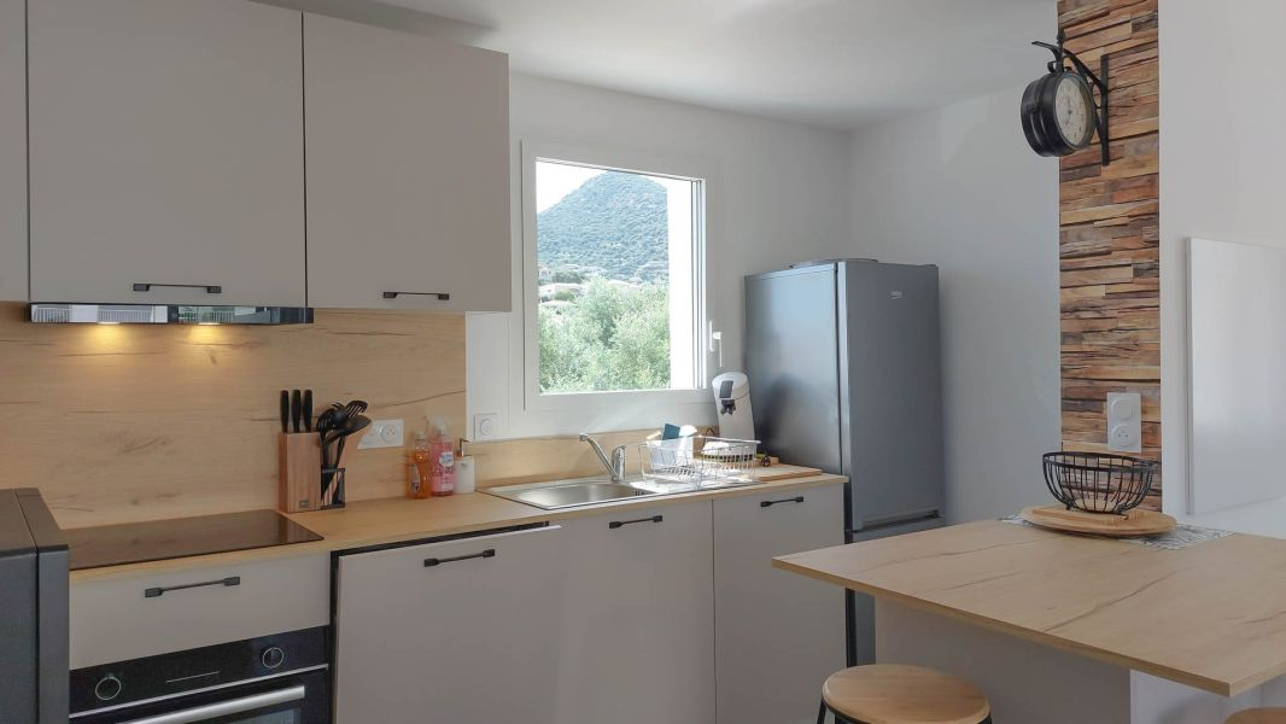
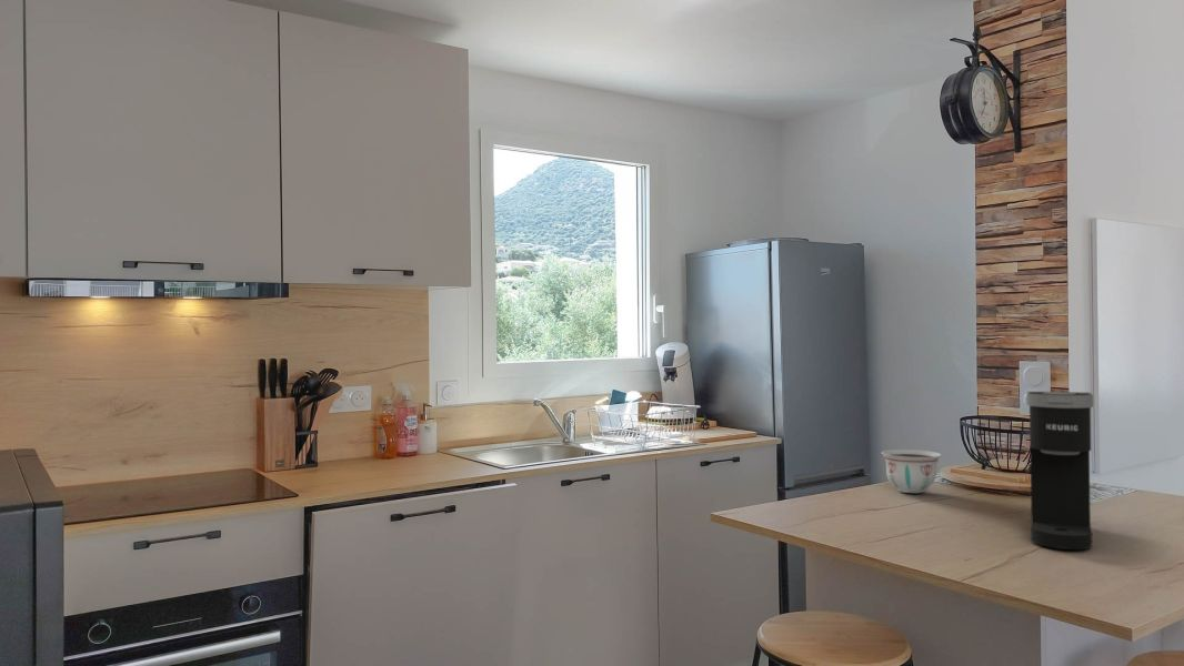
+ coffee maker (1058, 463)
+ bowl (911, 472)
